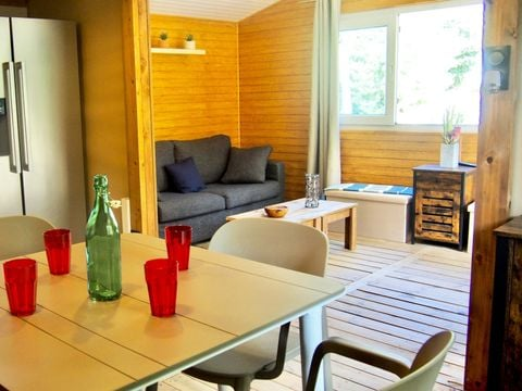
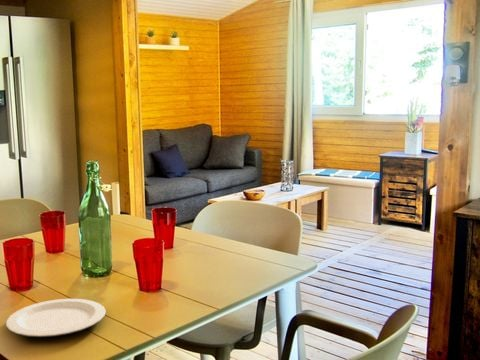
+ plate (57, 318)
